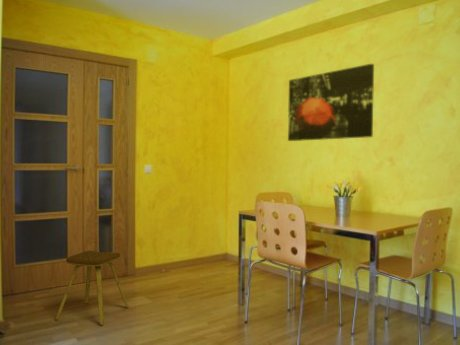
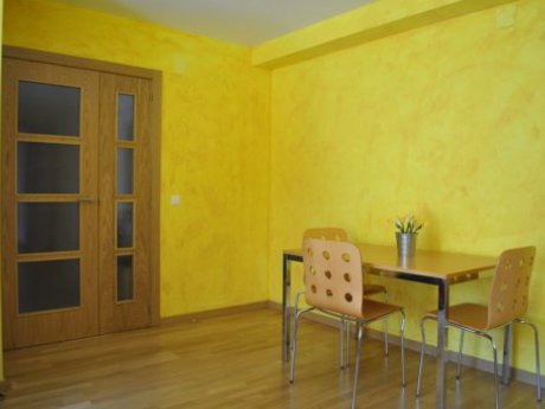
- music stool (96, 282)
- wall art (327, 106)
